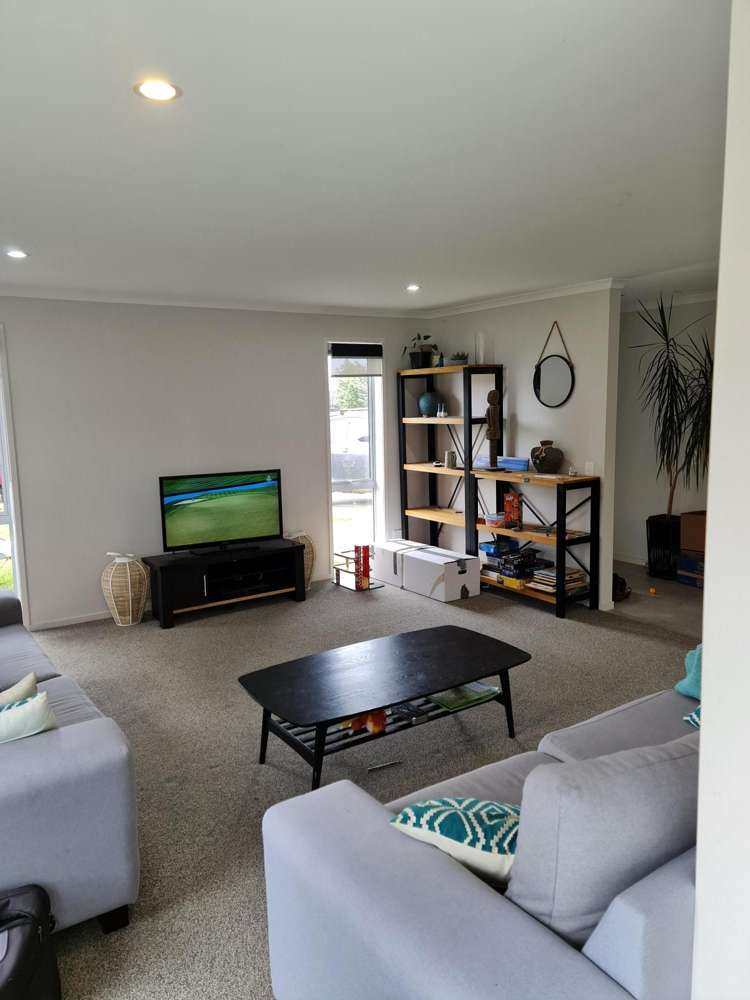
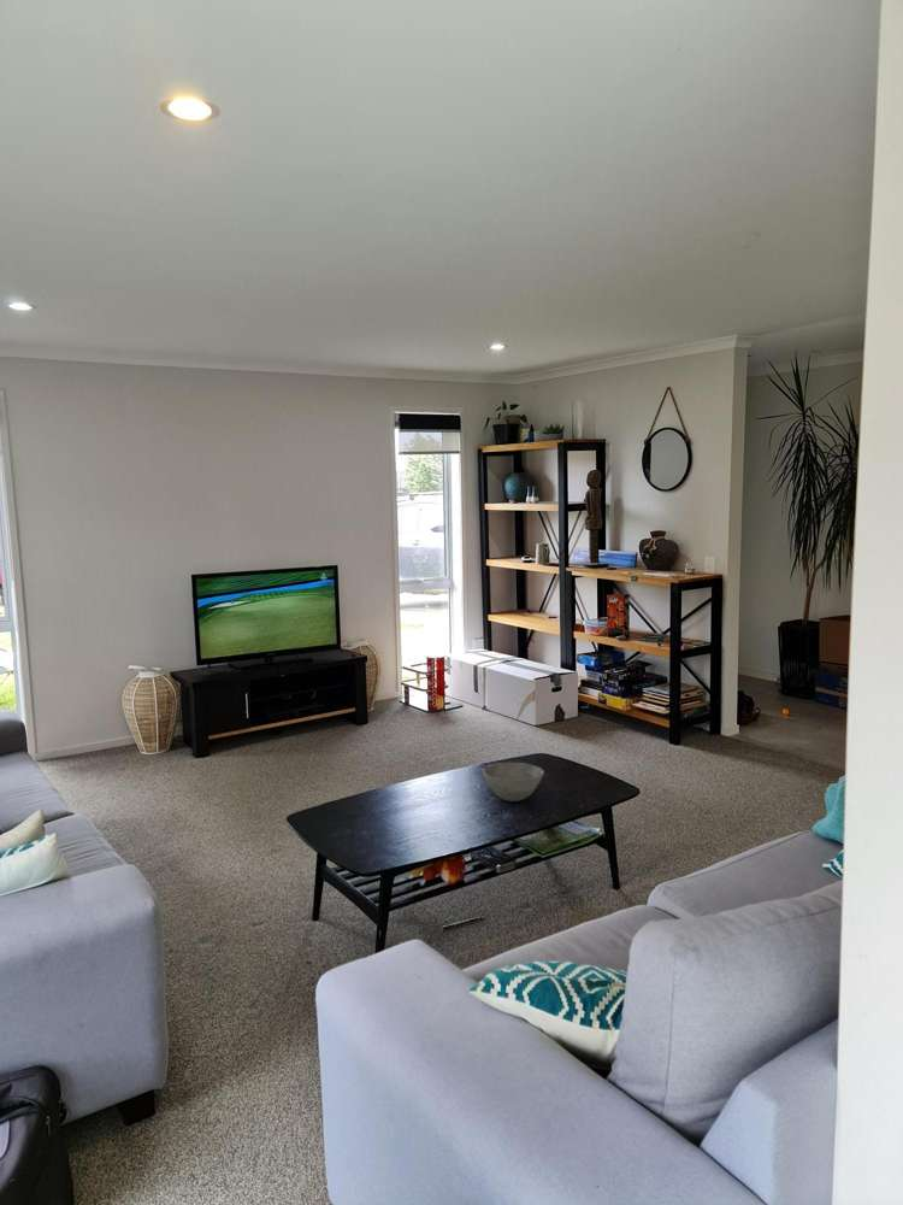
+ bowl (513, 783)
